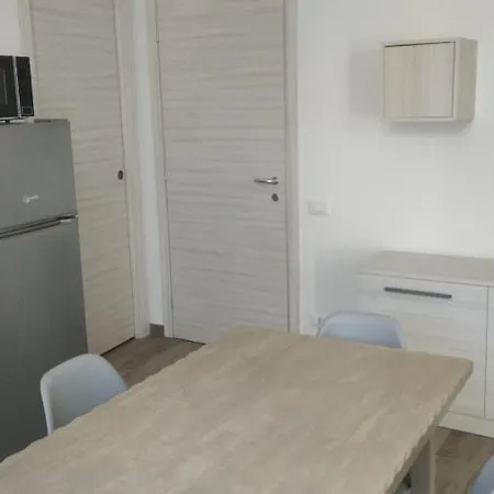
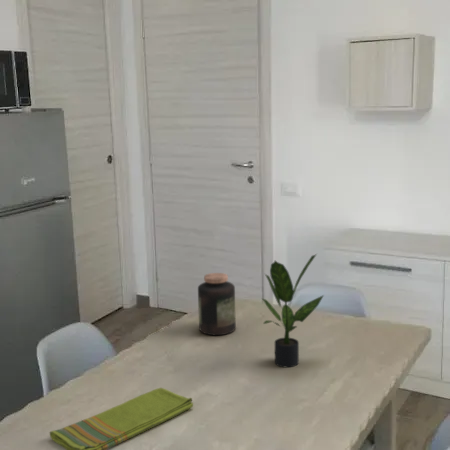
+ jar (216, 302)
+ potted plant (291, 309)
+ dish towel (124, 417)
